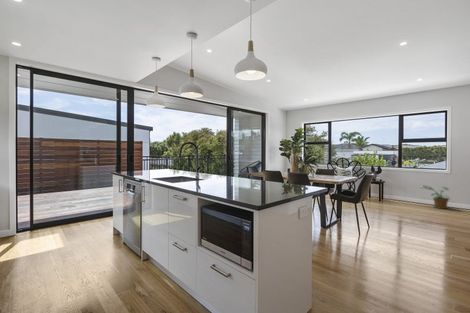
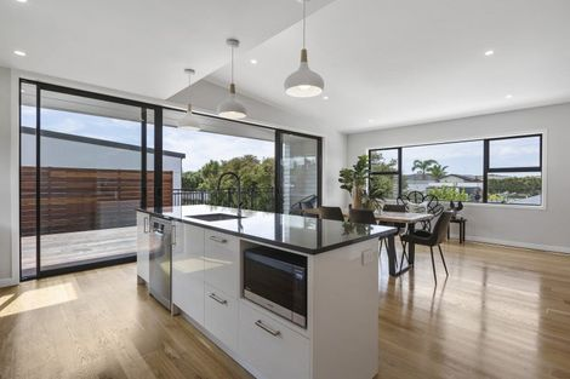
- potted plant (436, 196)
